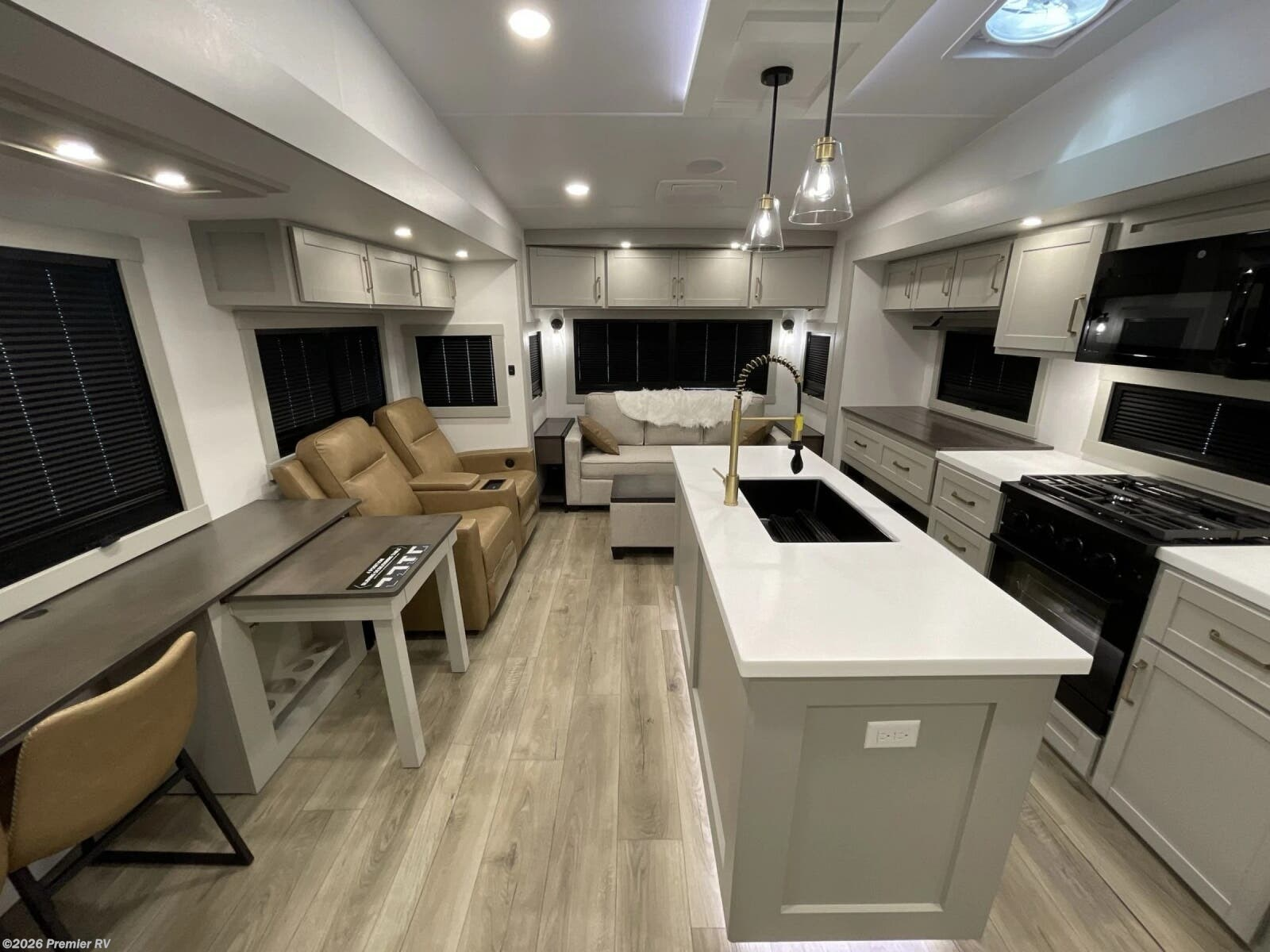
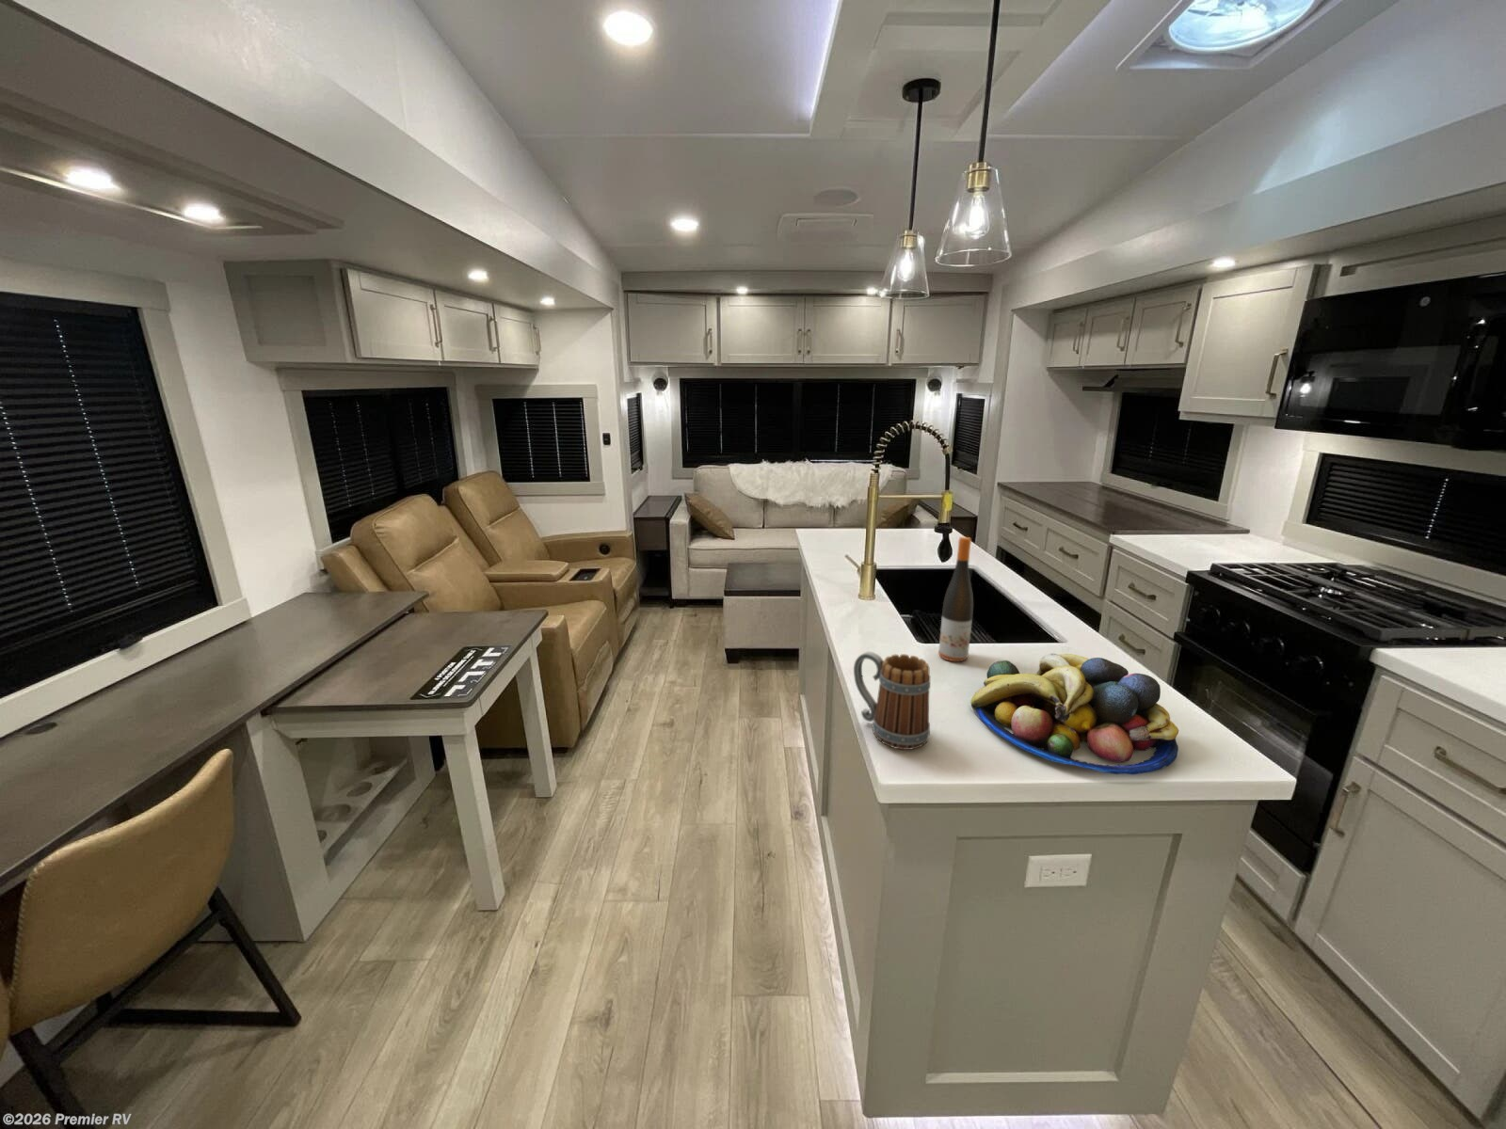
+ wine bottle (958, 599)
+ mug (891, 695)
+ fruit bowl (1072, 693)
